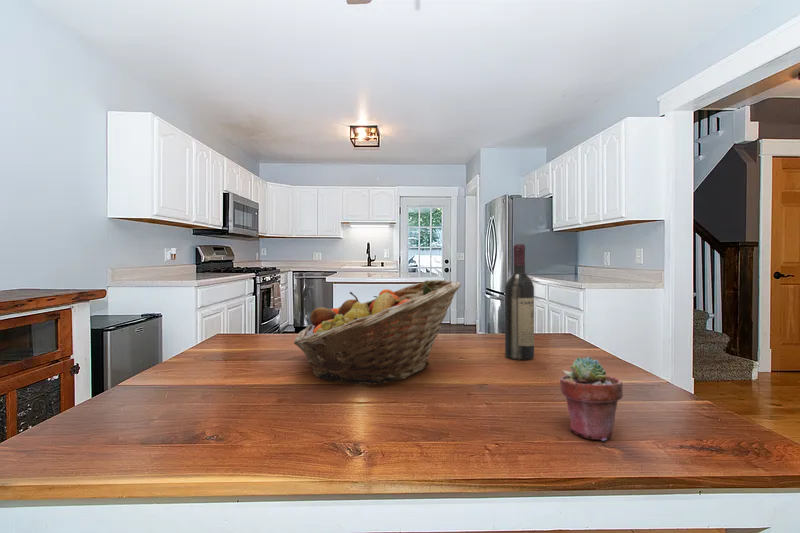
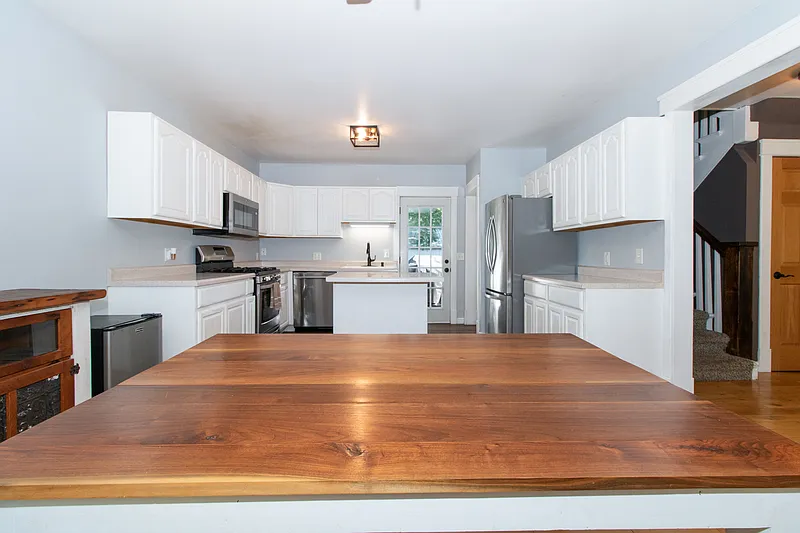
- wine bottle (519, 300)
- potted succulent (590, 394)
- fruit basket (378, 323)
